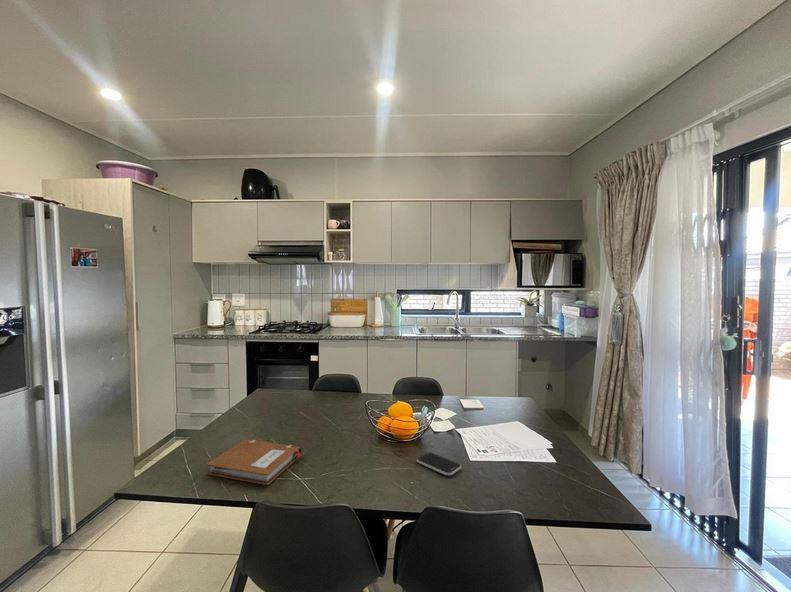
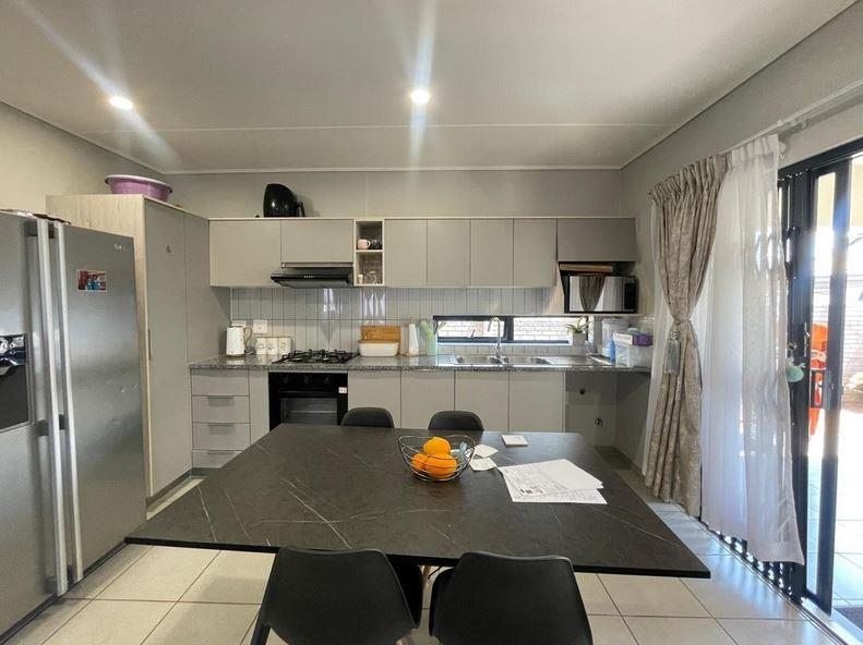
- notebook (258, 459)
- smartphone (438, 463)
